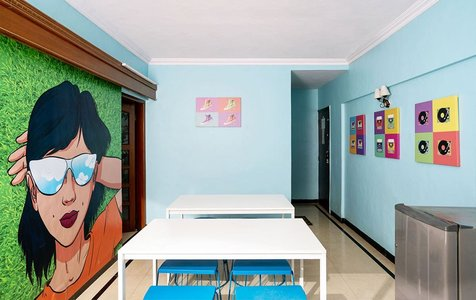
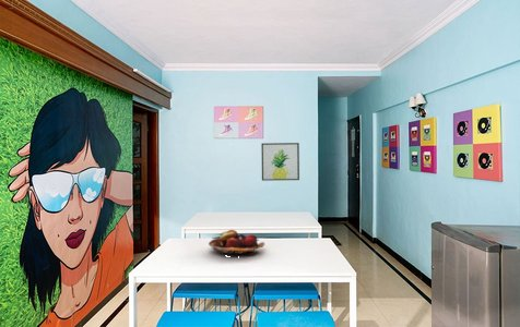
+ wall art (280, 161)
+ fruit basket (235, 242)
